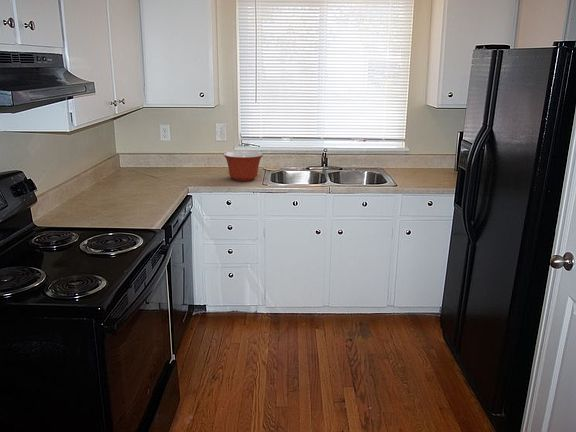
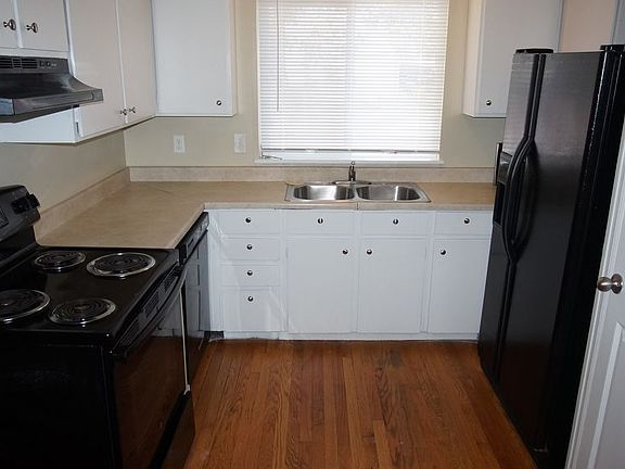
- mixing bowl (243, 166)
